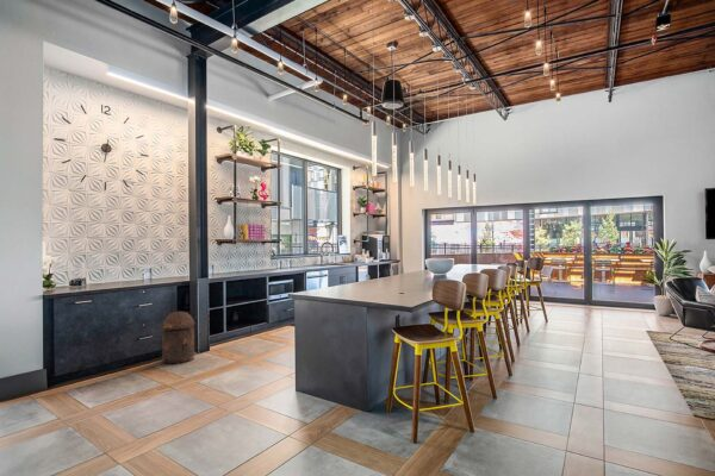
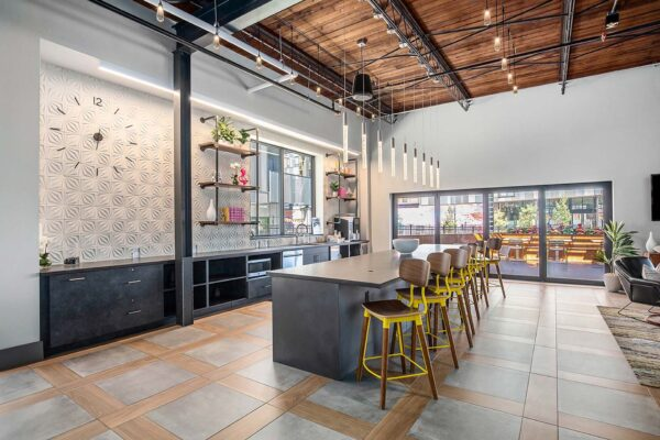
- trash can (178, 336)
